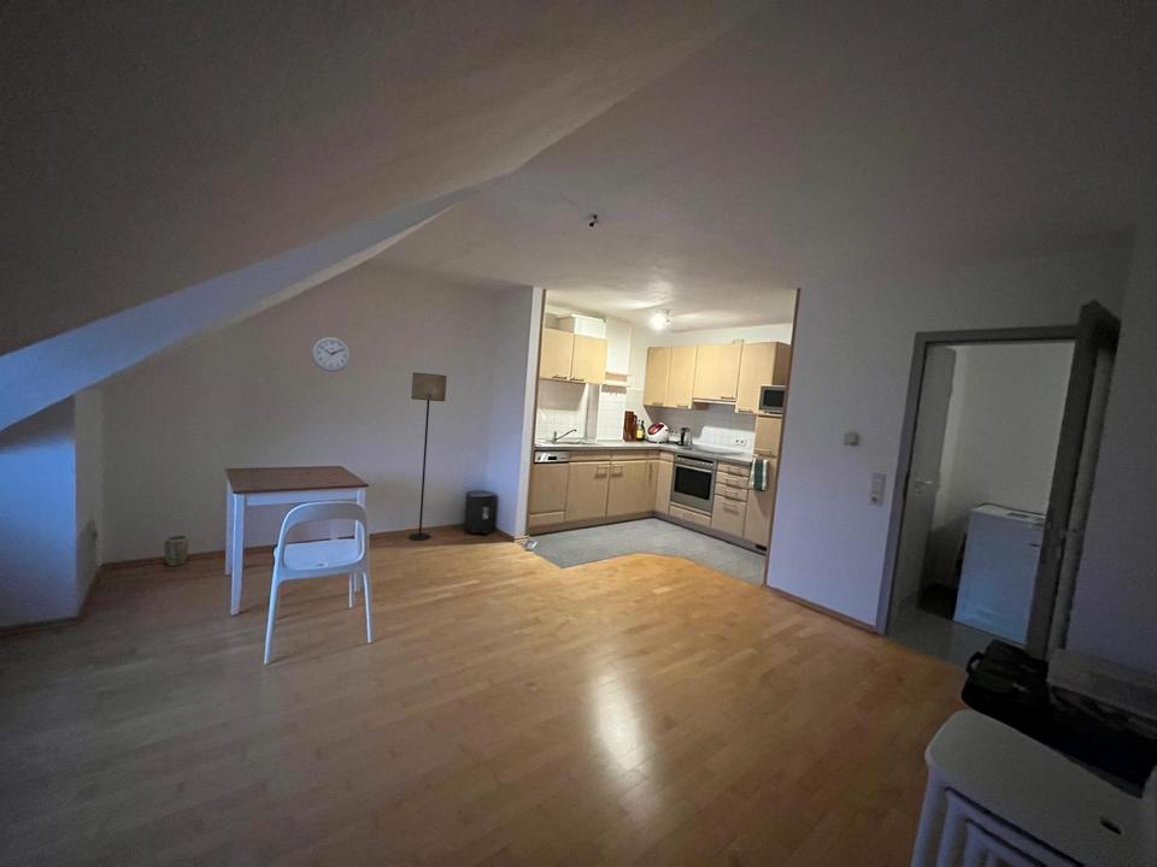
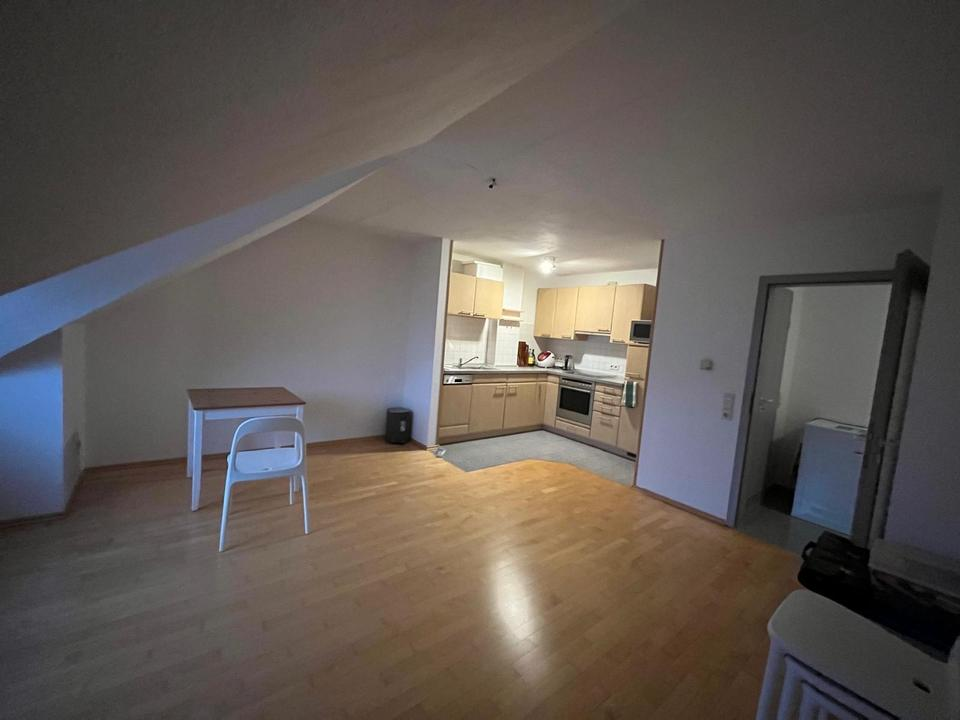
- floor lamp (424, 456)
- wall clock (331, 354)
- plant pot (176, 550)
